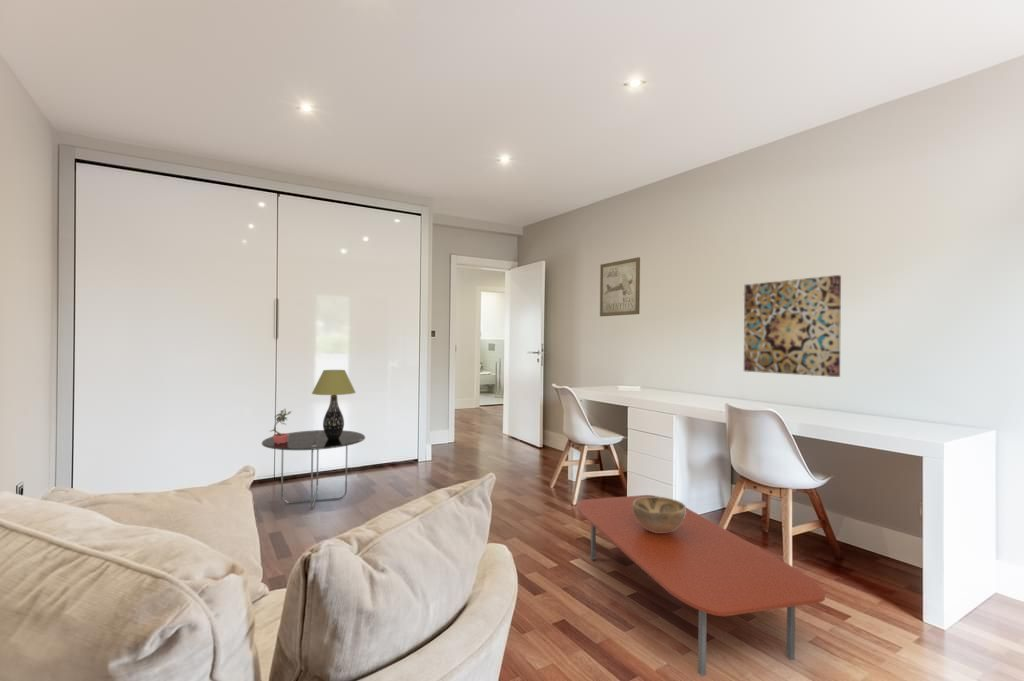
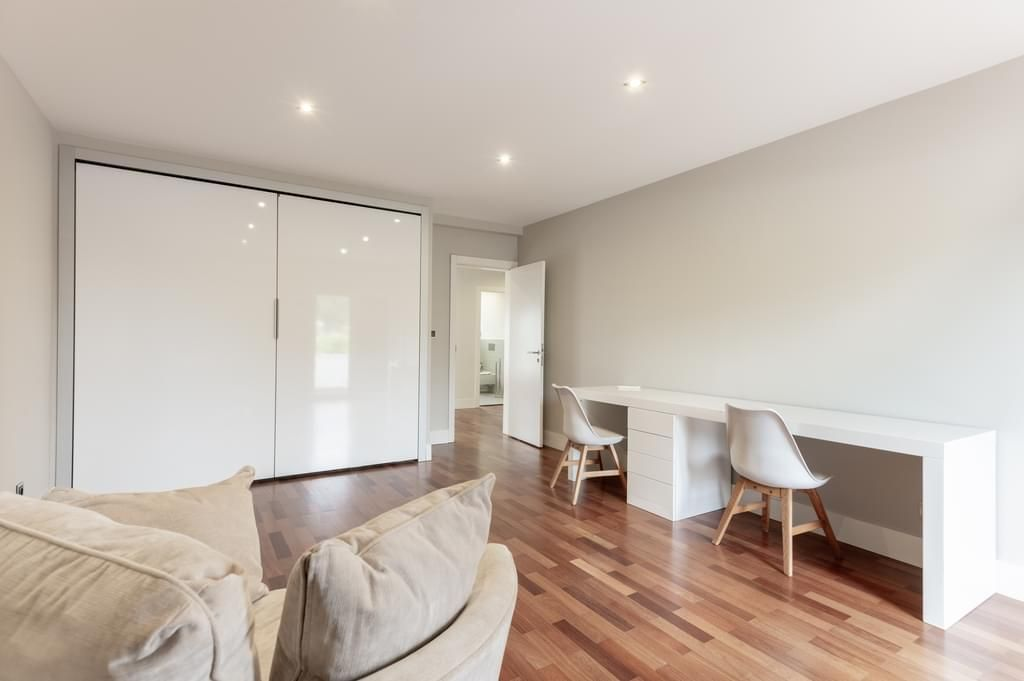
- coffee table (674, 567)
- side table (312, 469)
- table lamp (333, 404)
- decorative bowl (659, 516)
- wall art (788, 327)
- potted plant (282, 423)
- wall art (619, 288)
